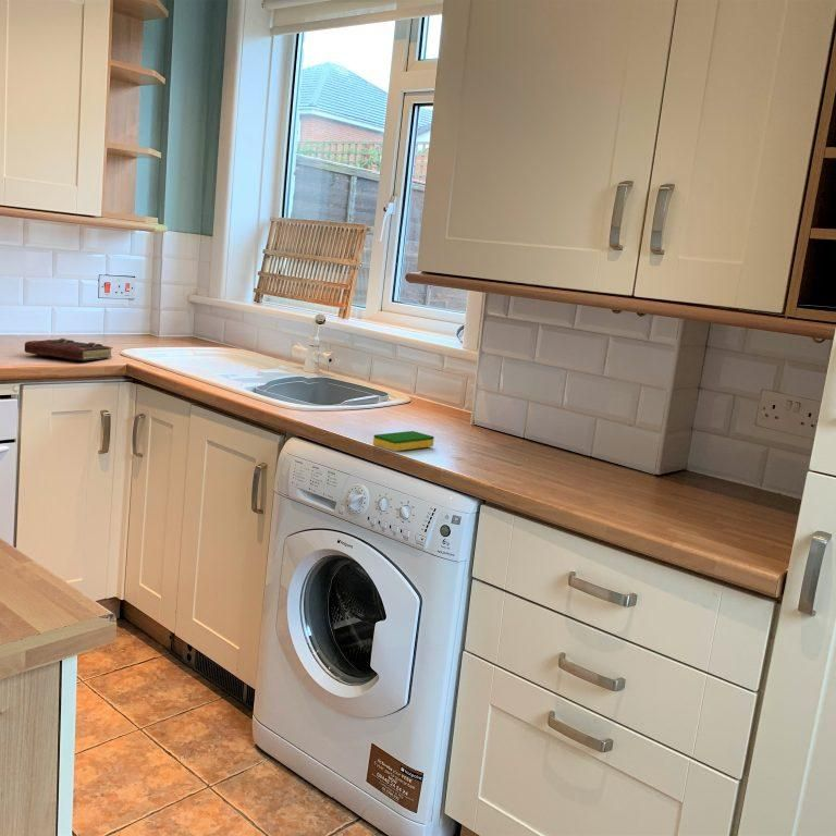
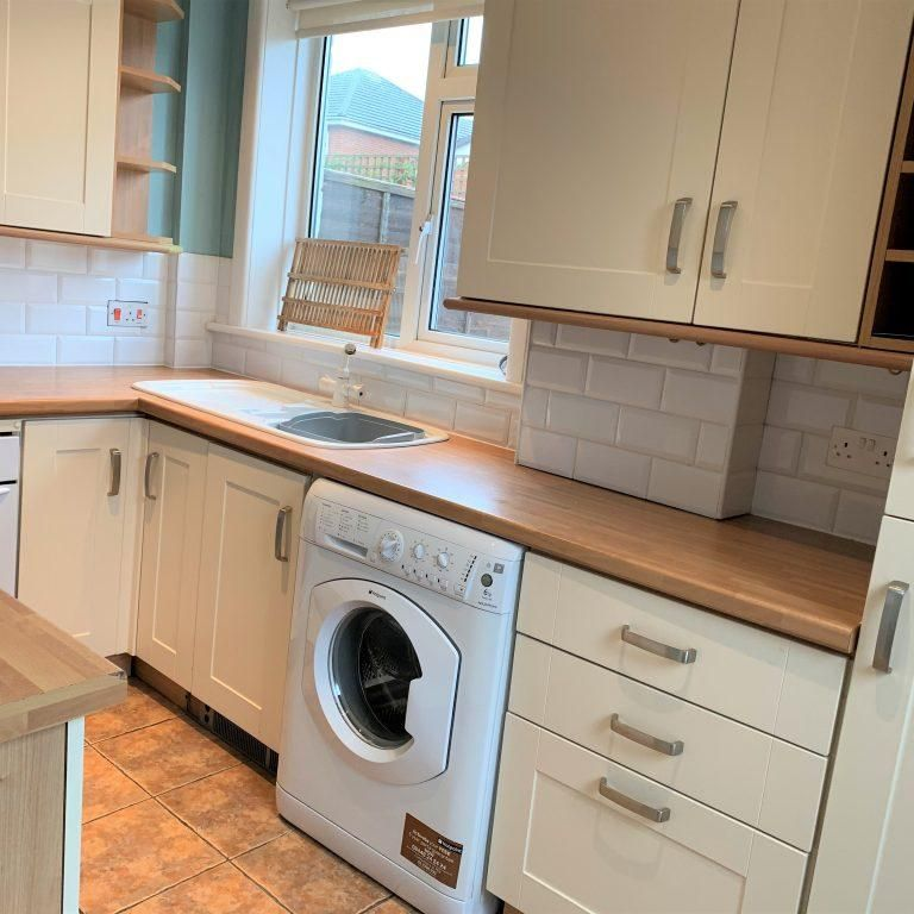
- book (69, 348)
- dish sponge (404, 440)
